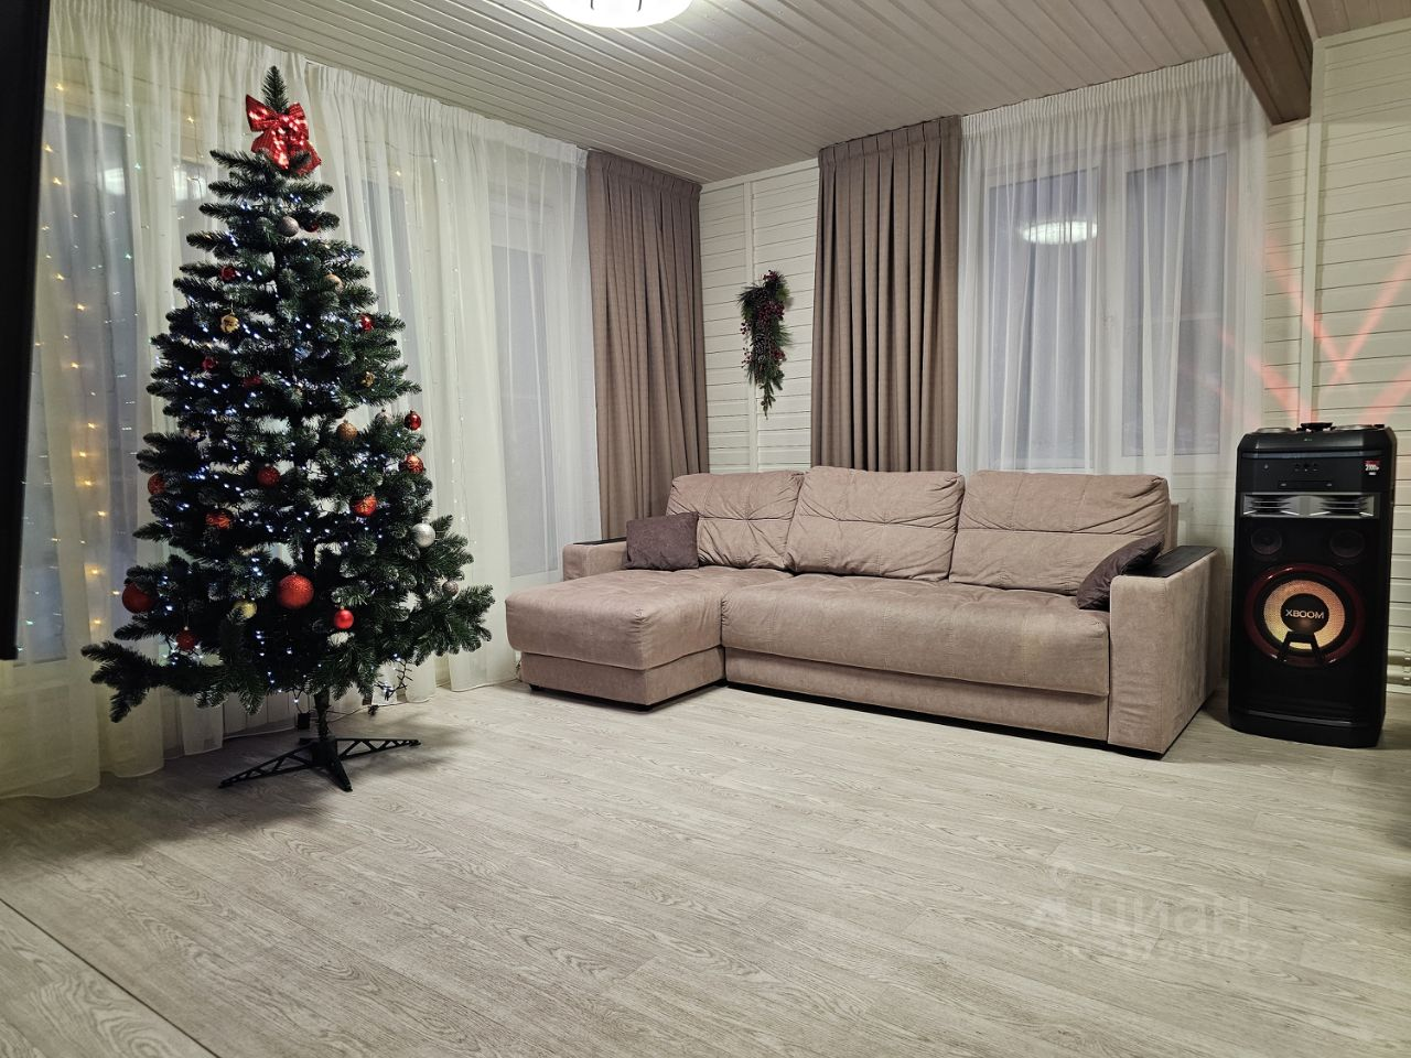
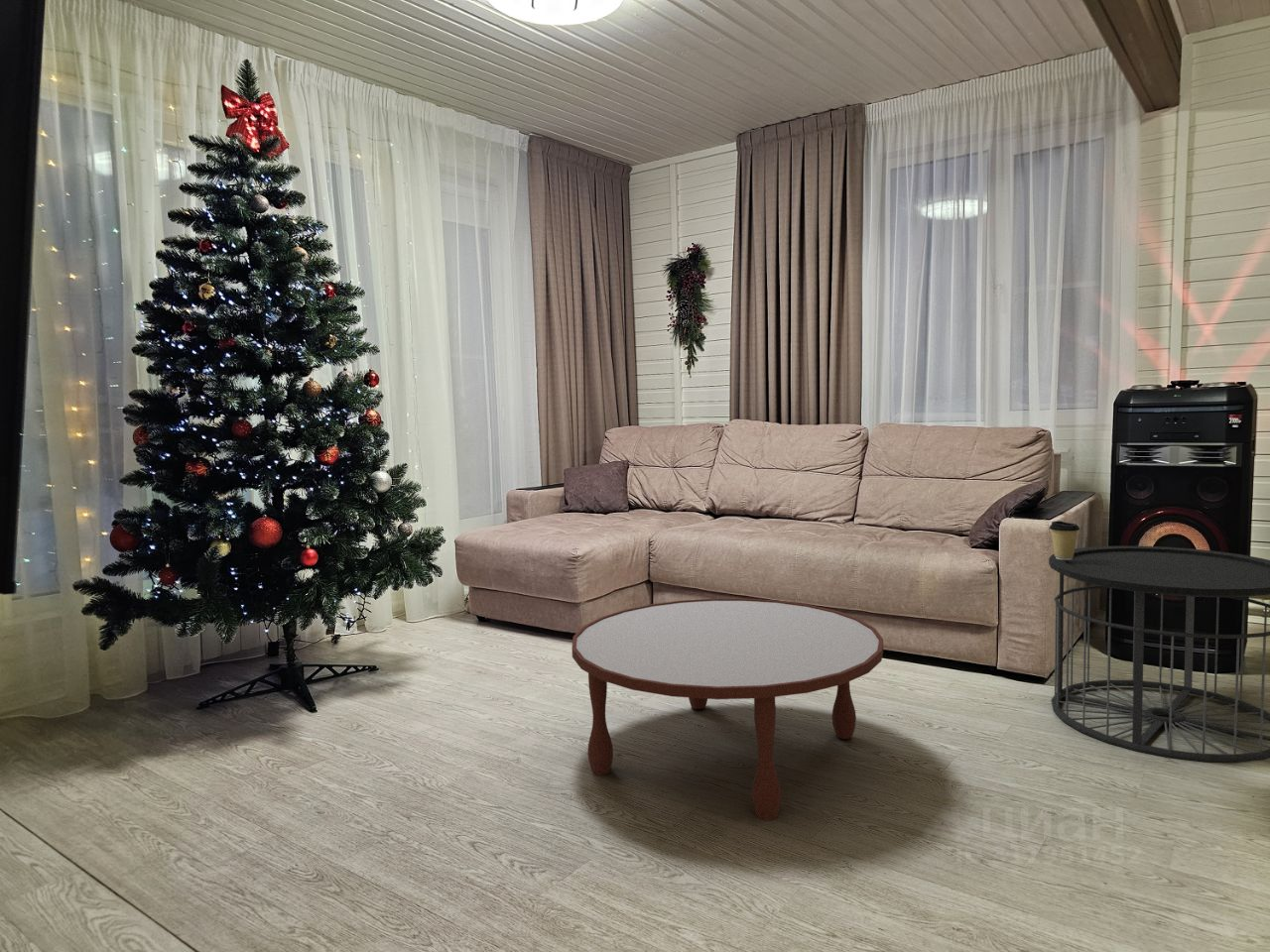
+ coffee table (725, 694)
+ side table (1161, 643)
+ coffee cup (1064, 539)
